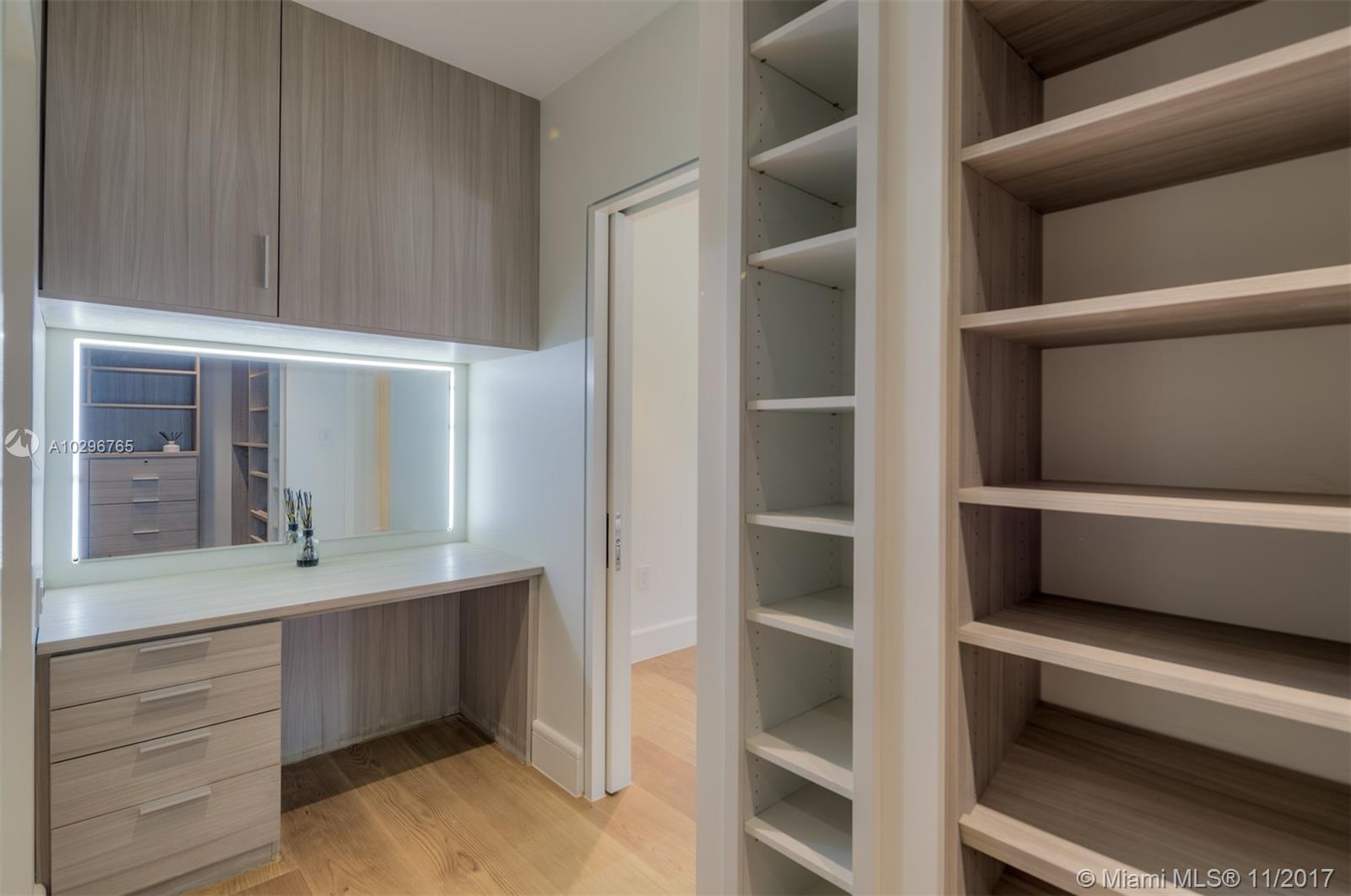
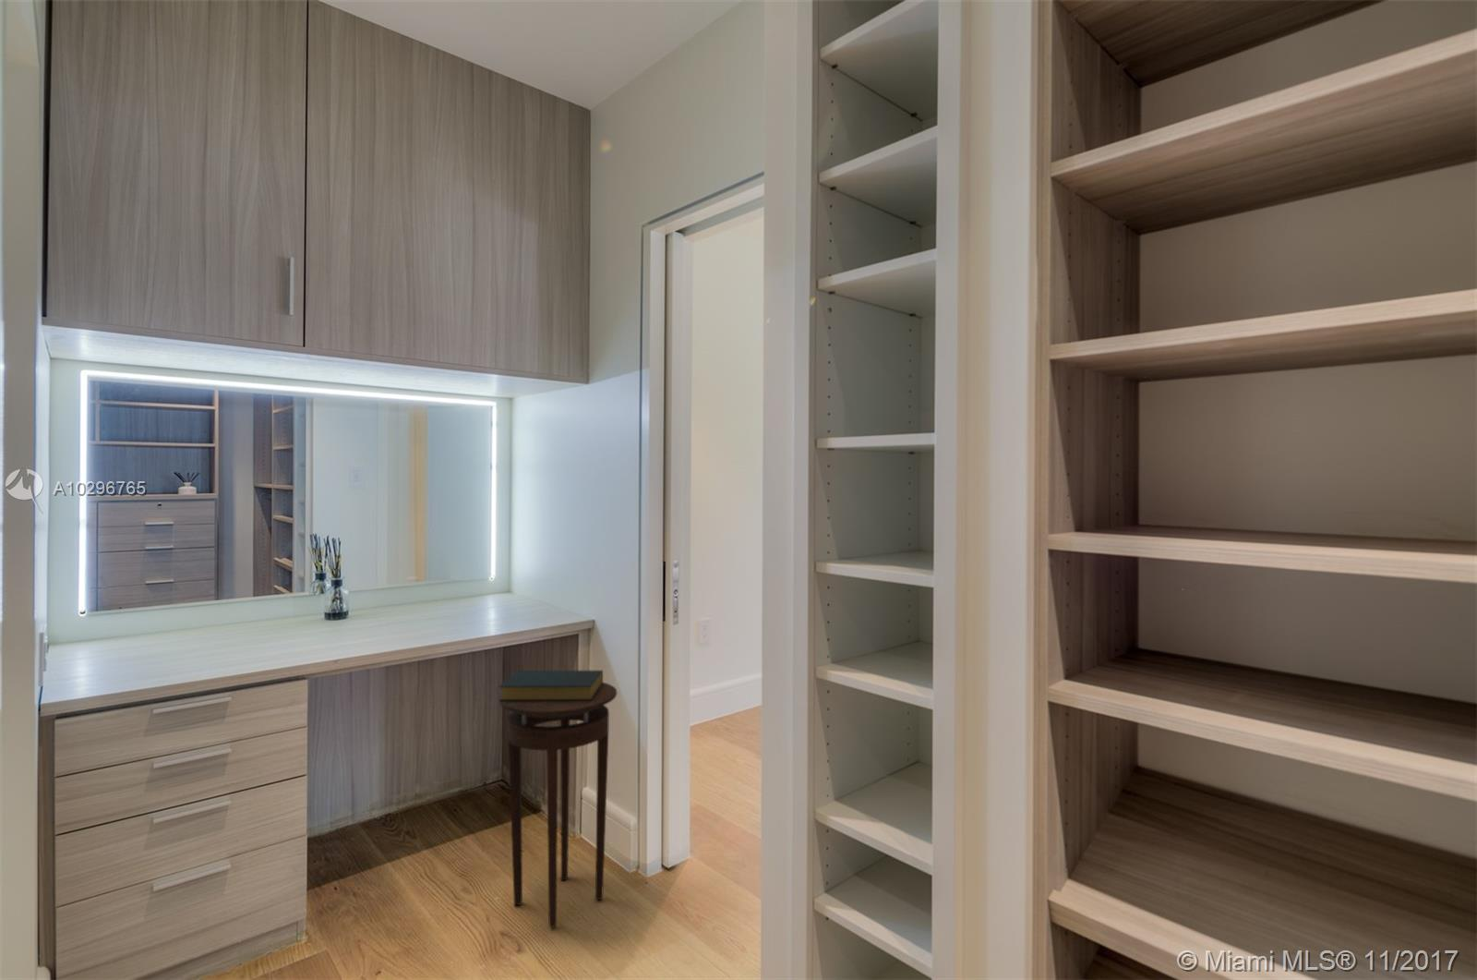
+ hardback book (553, 684)
+ stool (556, 797)
